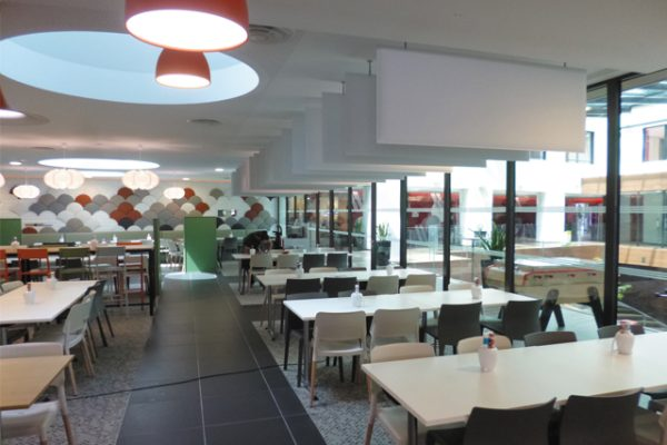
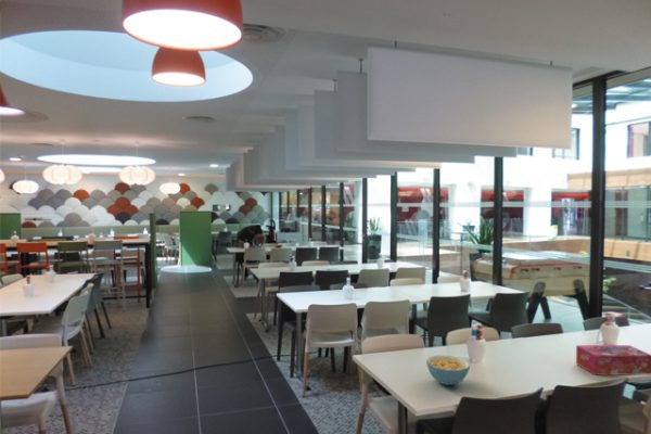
+ tissue box (612, 359)
+ cereal bowl (447, 372)
